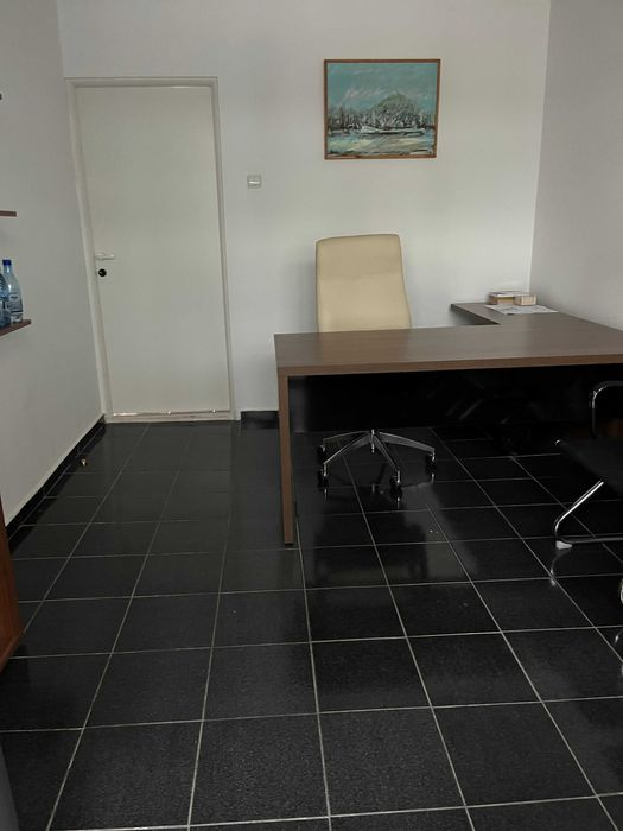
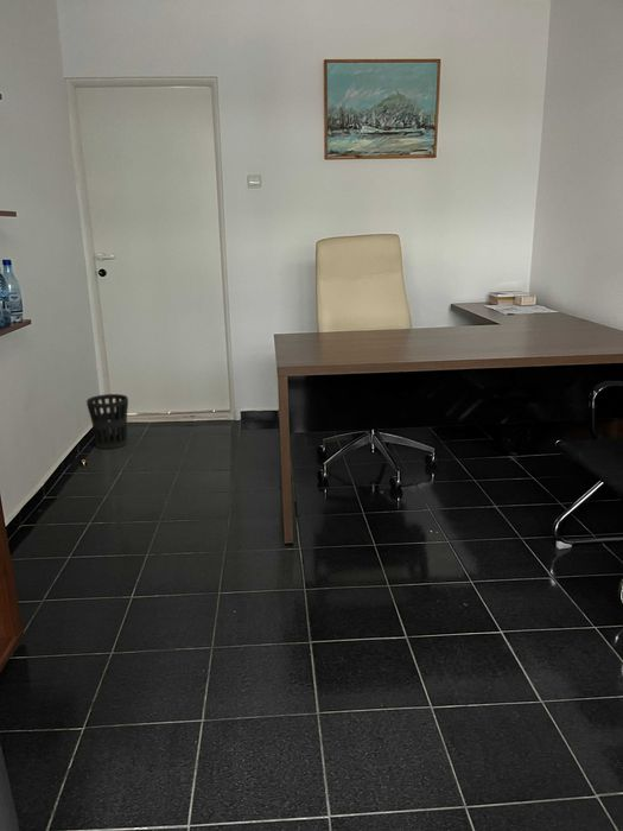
+ wastebasket (109, 421)
